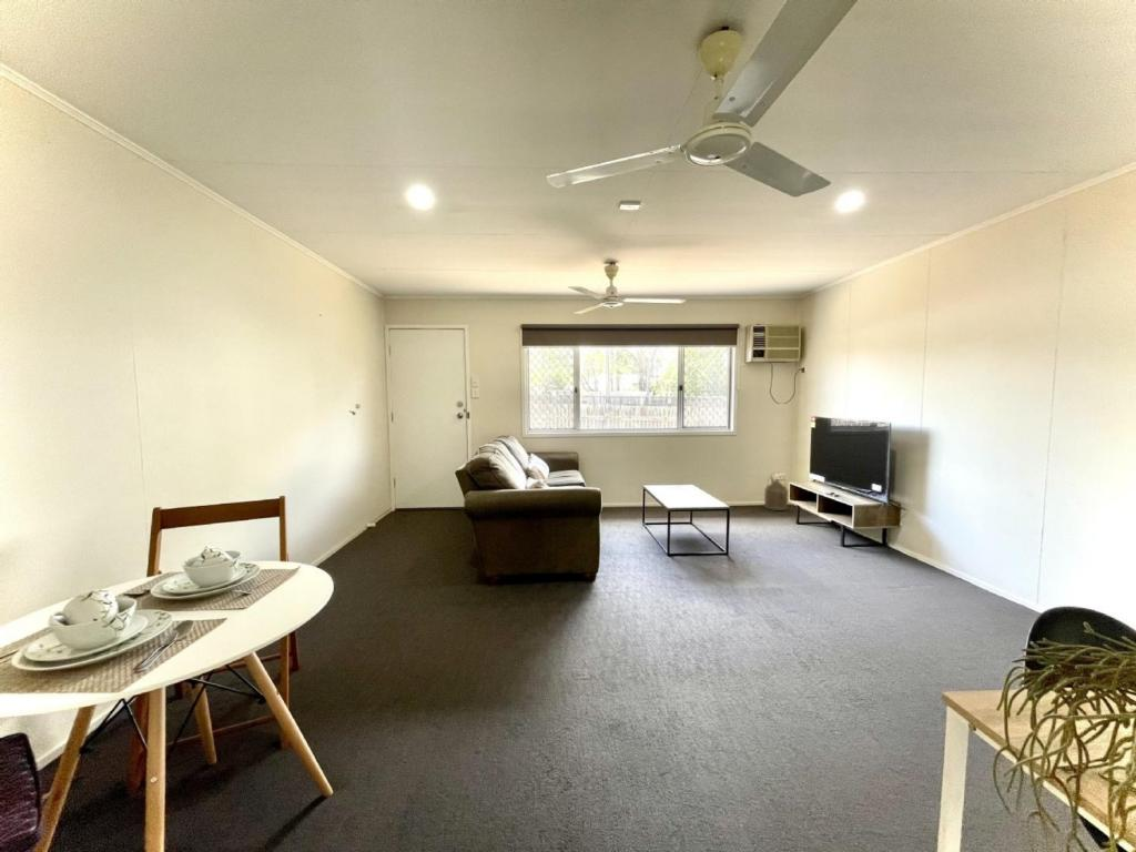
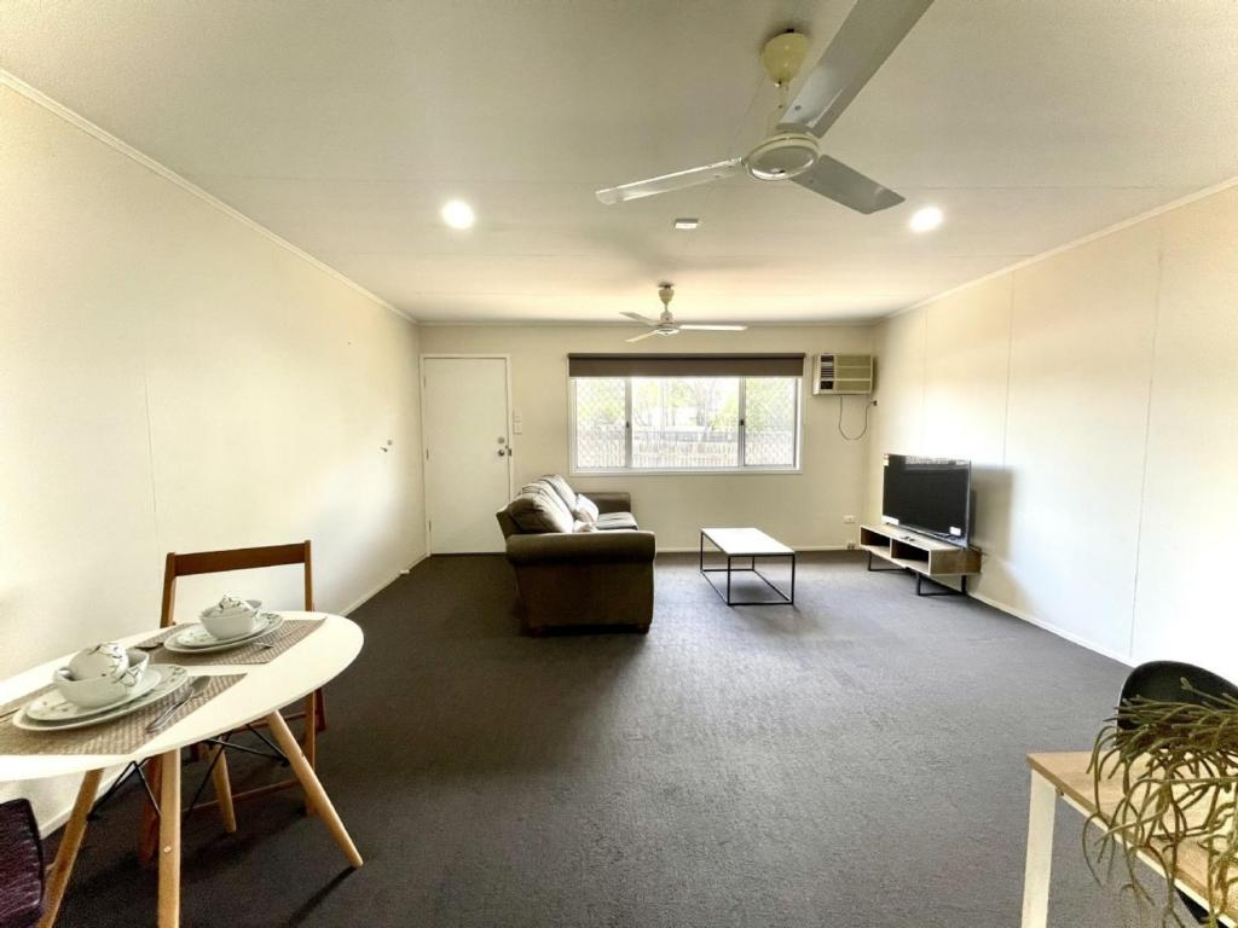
- watering can (777, 490)
